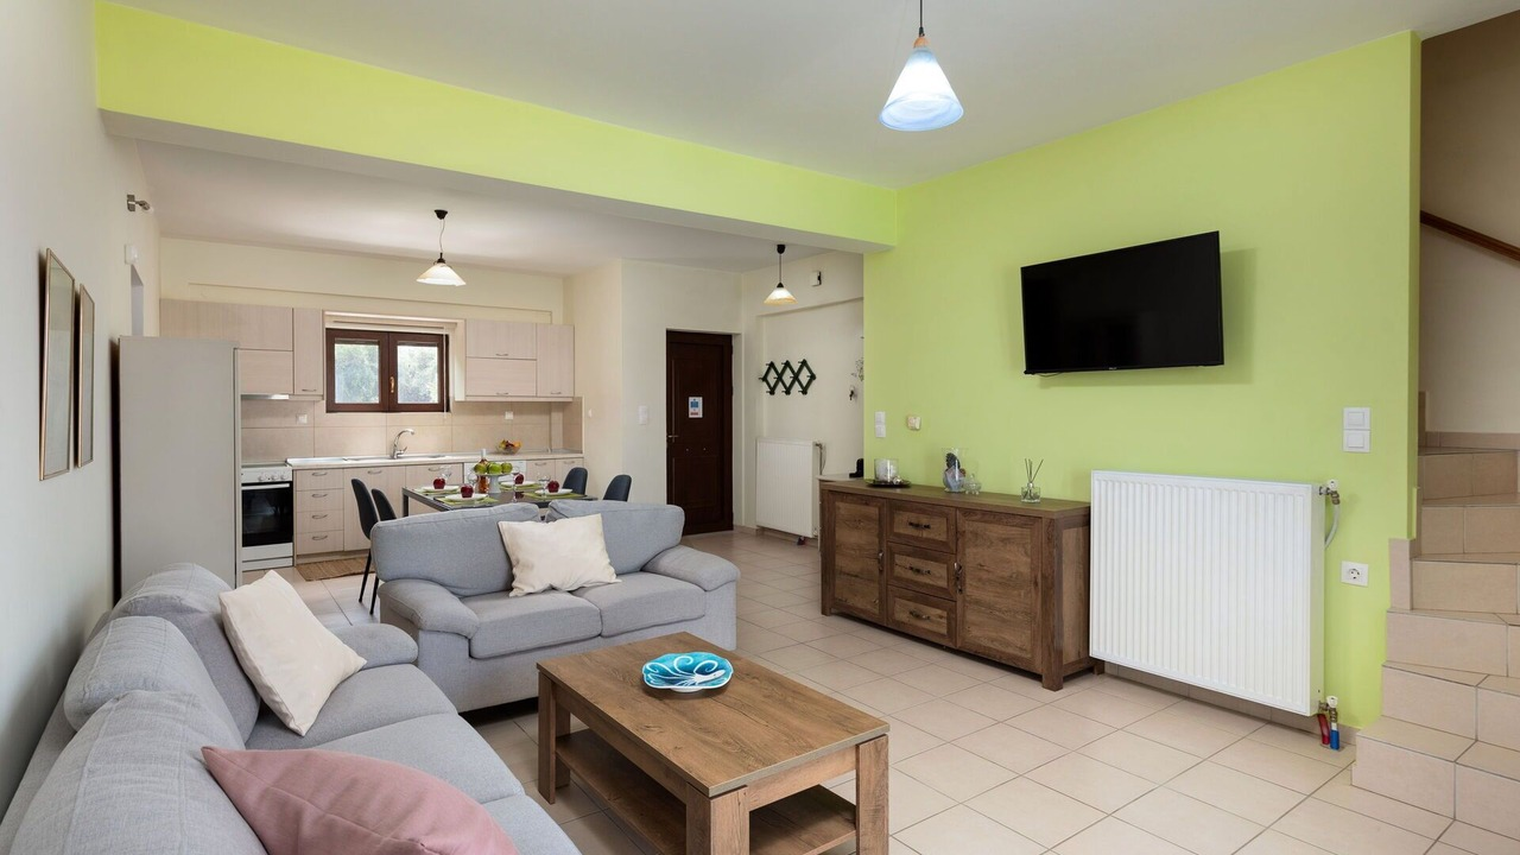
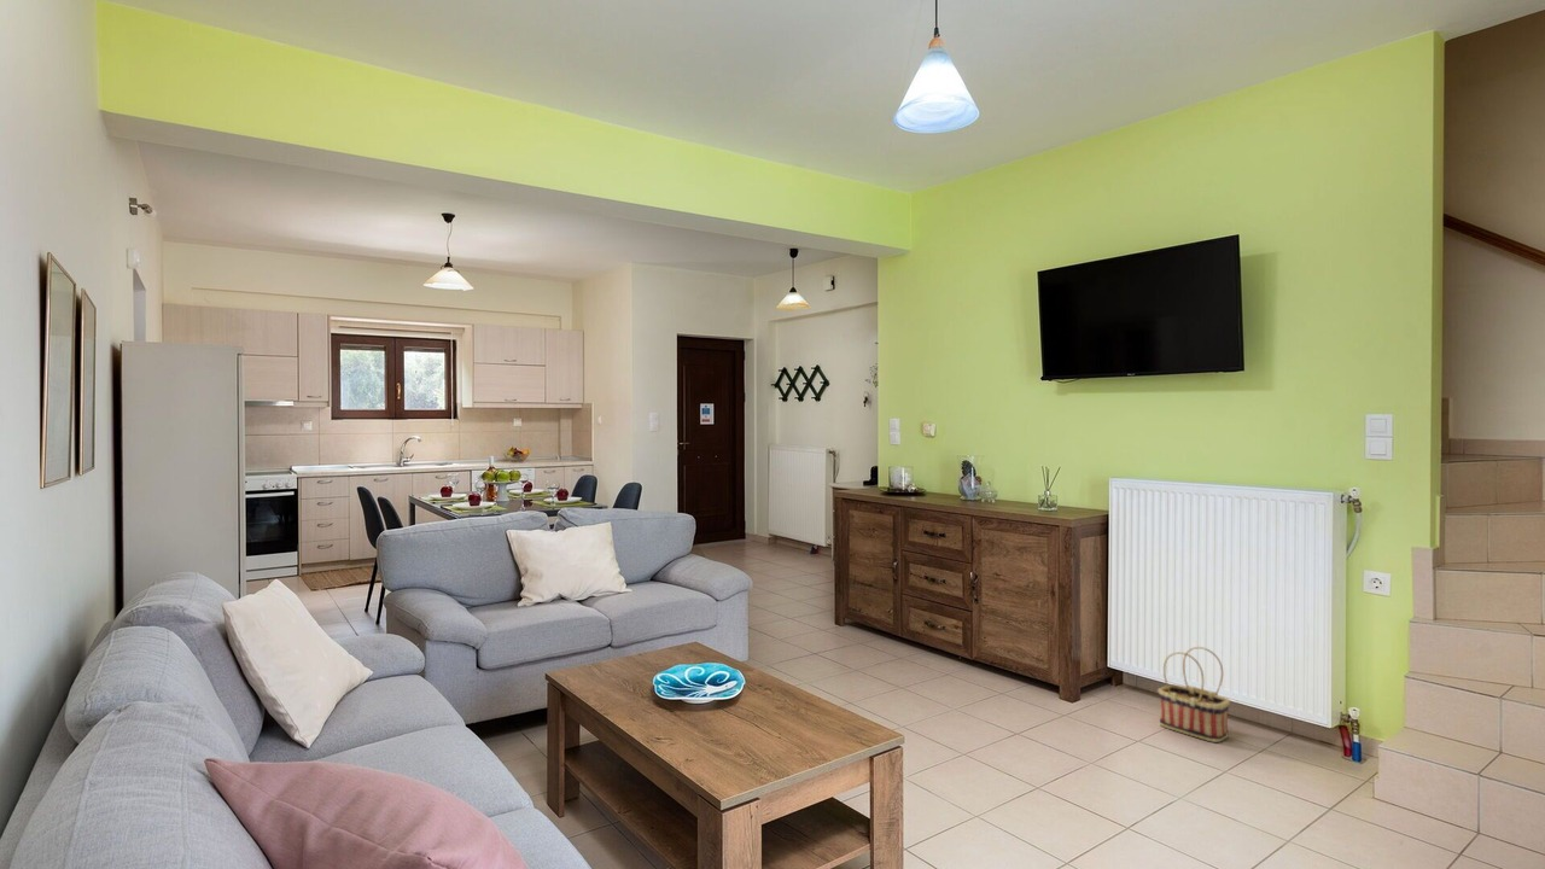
+ basket (1194, 690)
